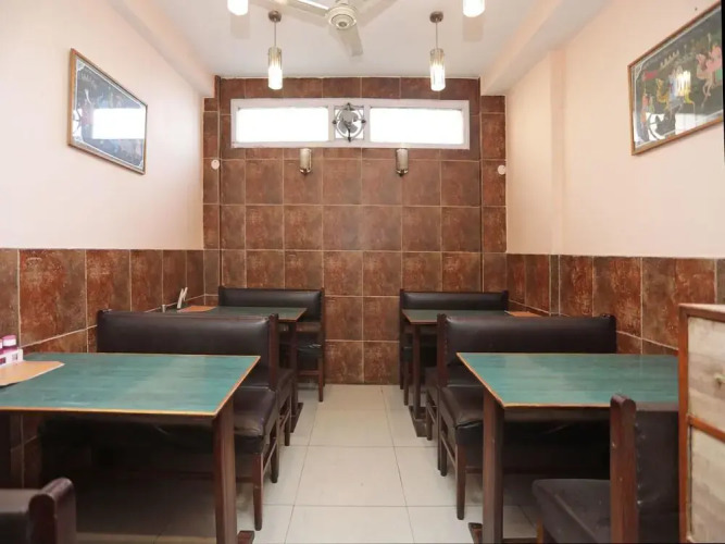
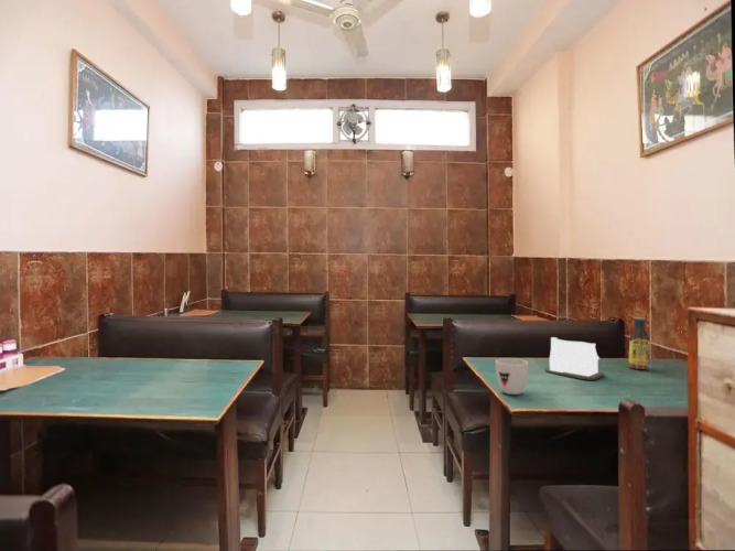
+ sauce bottle (638, 343)
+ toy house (573, 356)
+ mug (515, 376)
